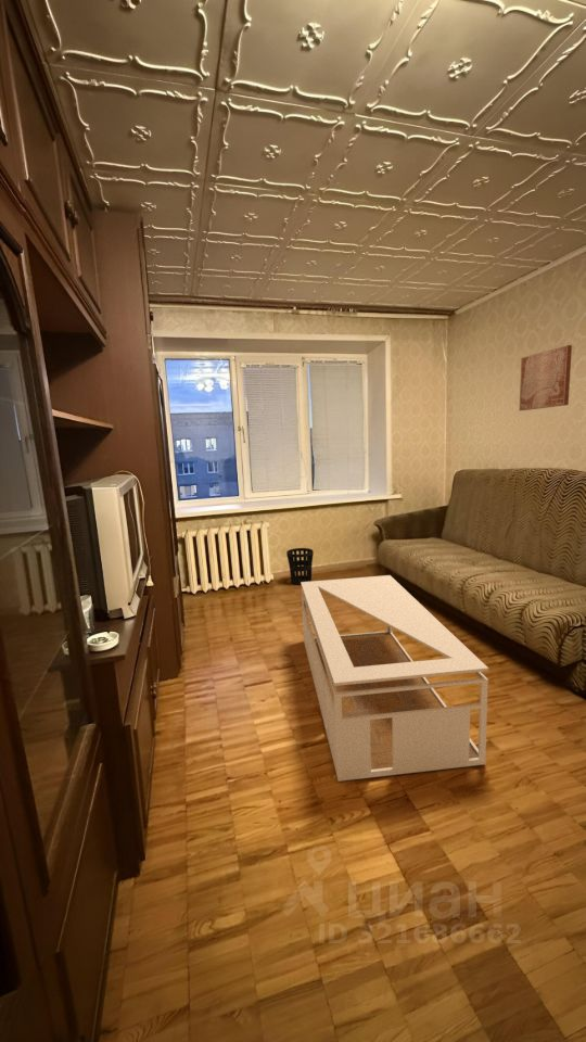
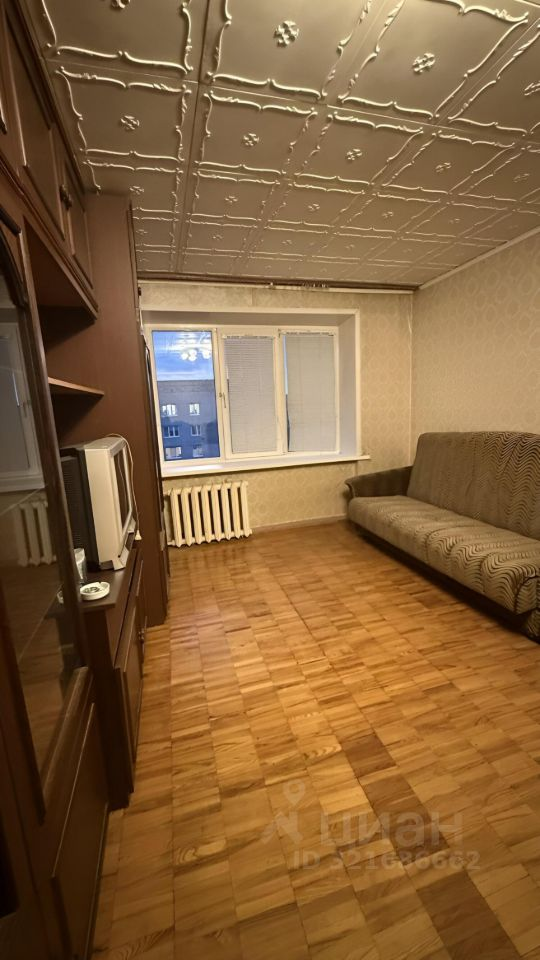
- wall art (544, 380)
- coffee table (370, 651)
- wastebasket (301, 566)
